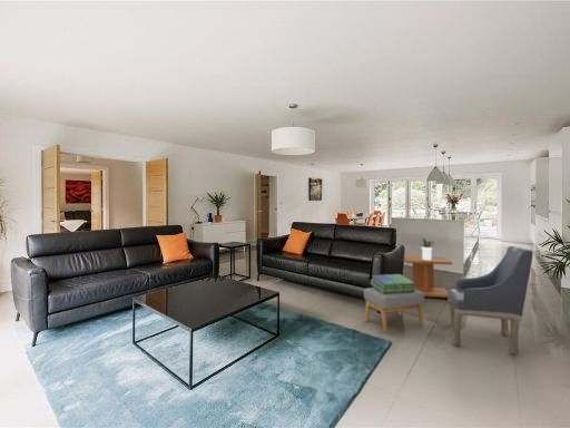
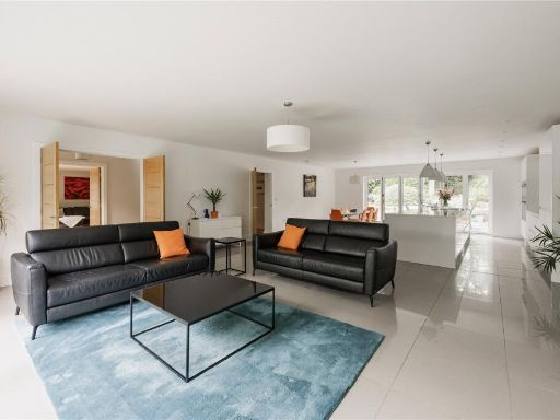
- side table (425, 275)
- footstool (393, 305)
- potted plant (425, 247)
- armchair (487, 293)
- stack of books (391, 284)
